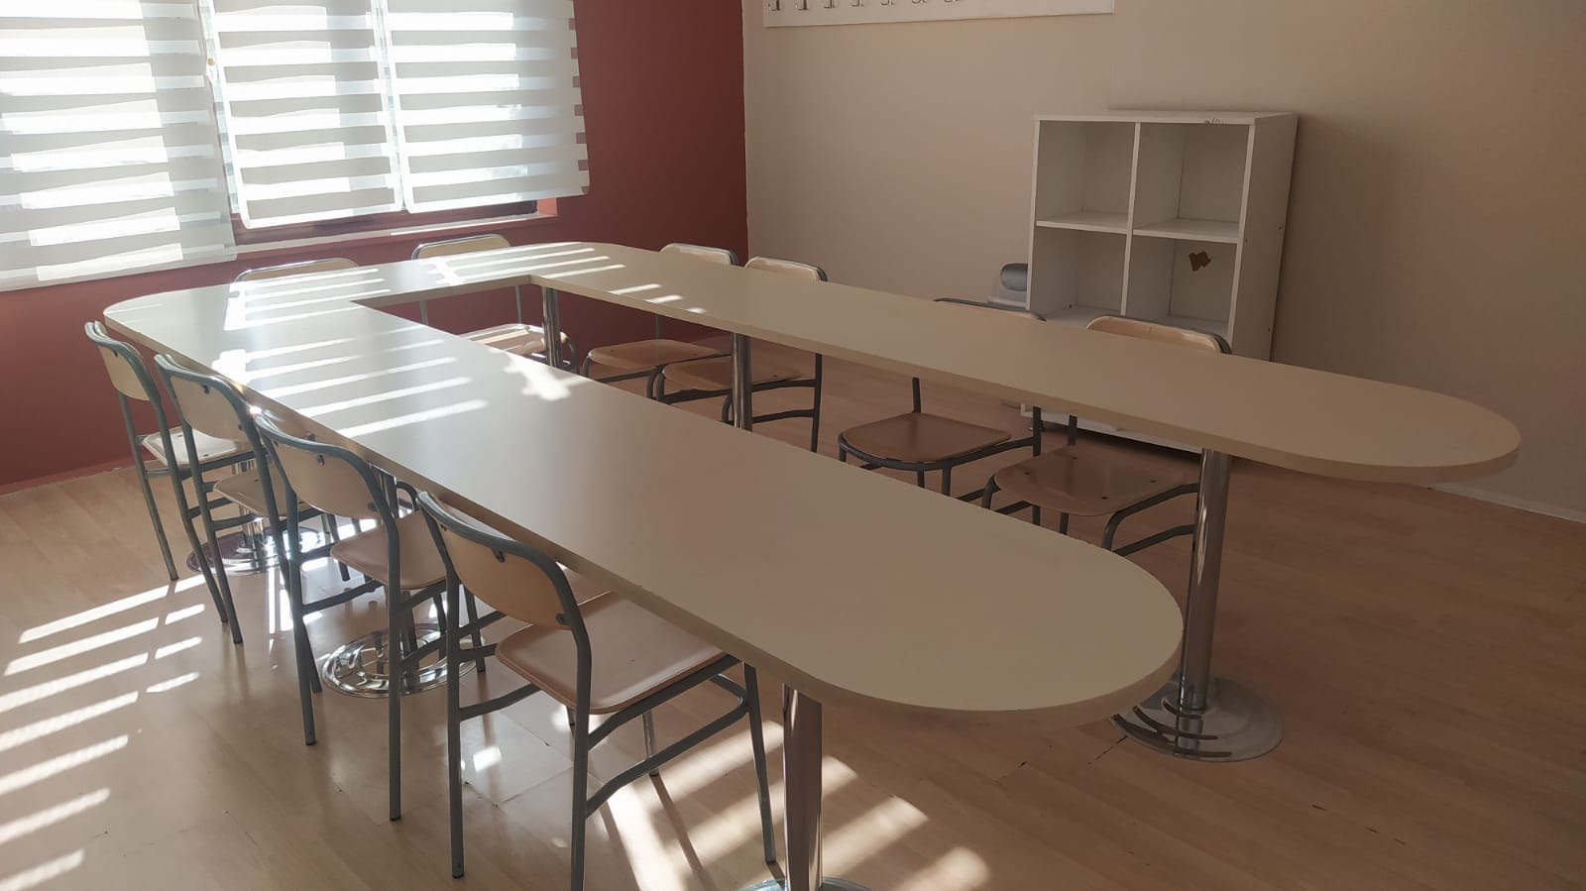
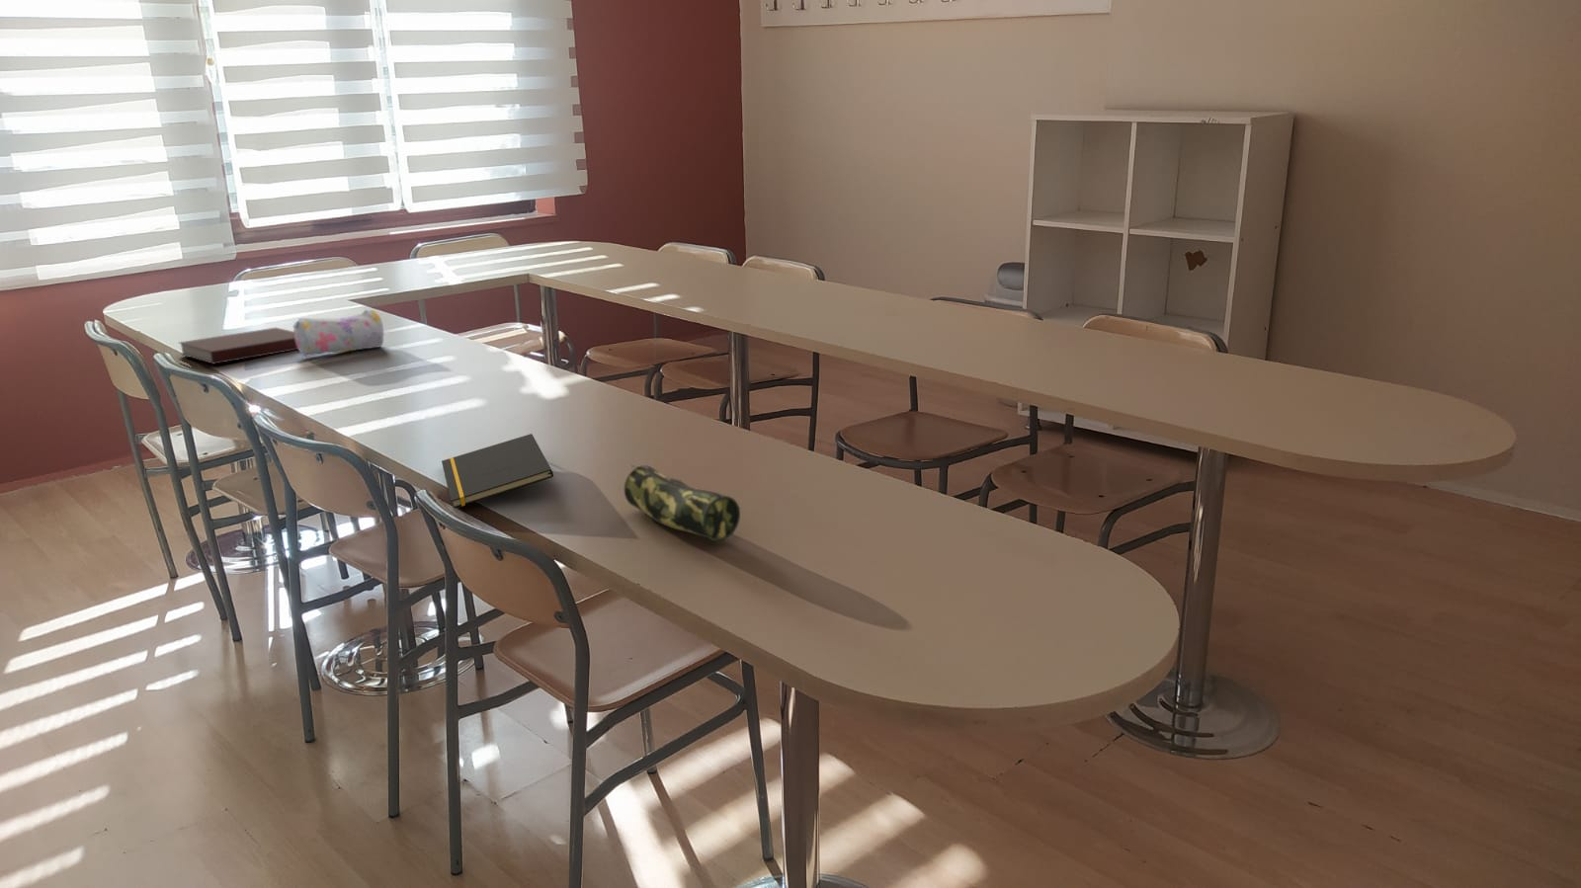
+ pencil case (340, 333)
+ notebook (246, 345)
+ pencil case (678, 502)
+ notepad (495, 468)
